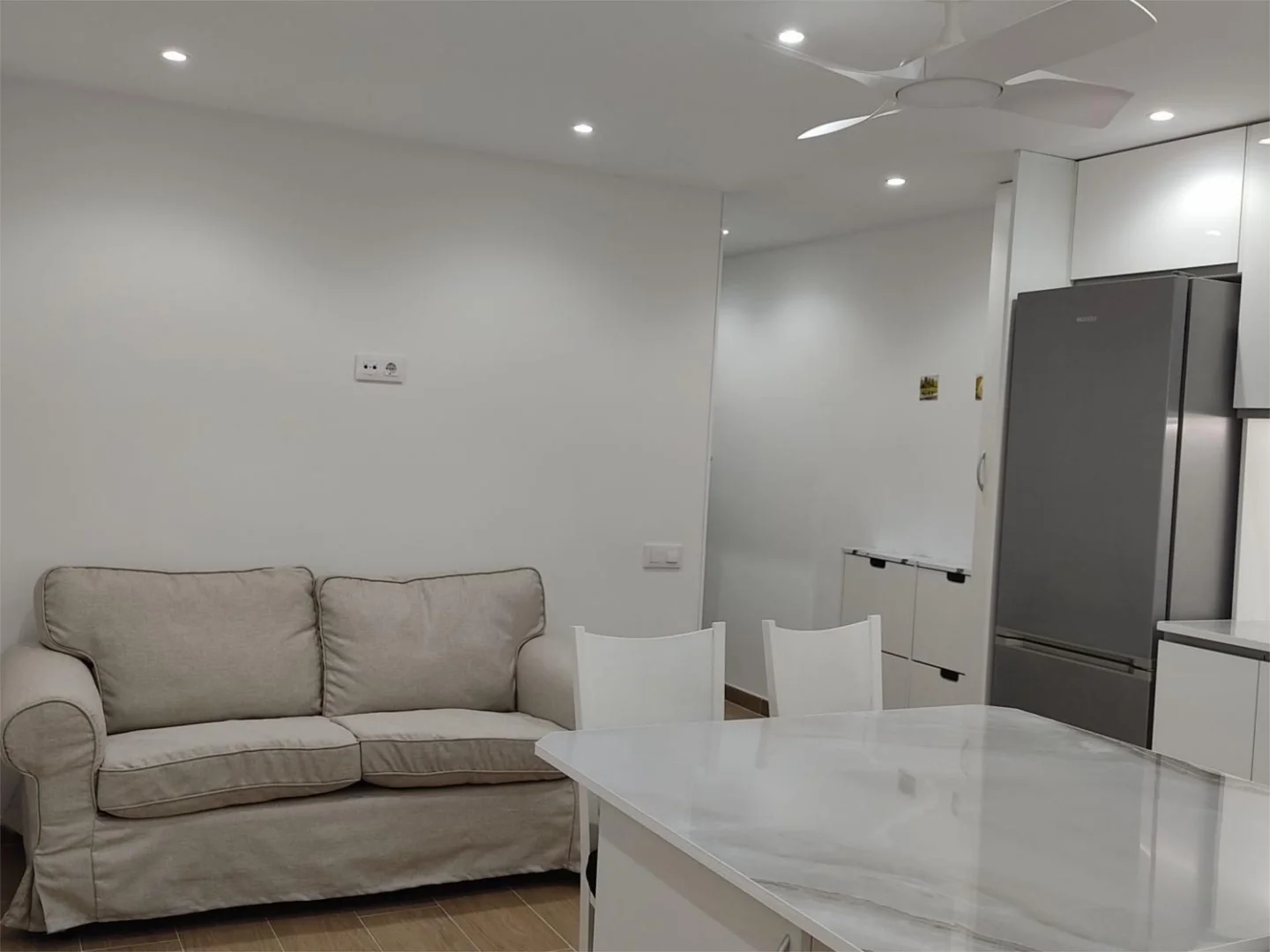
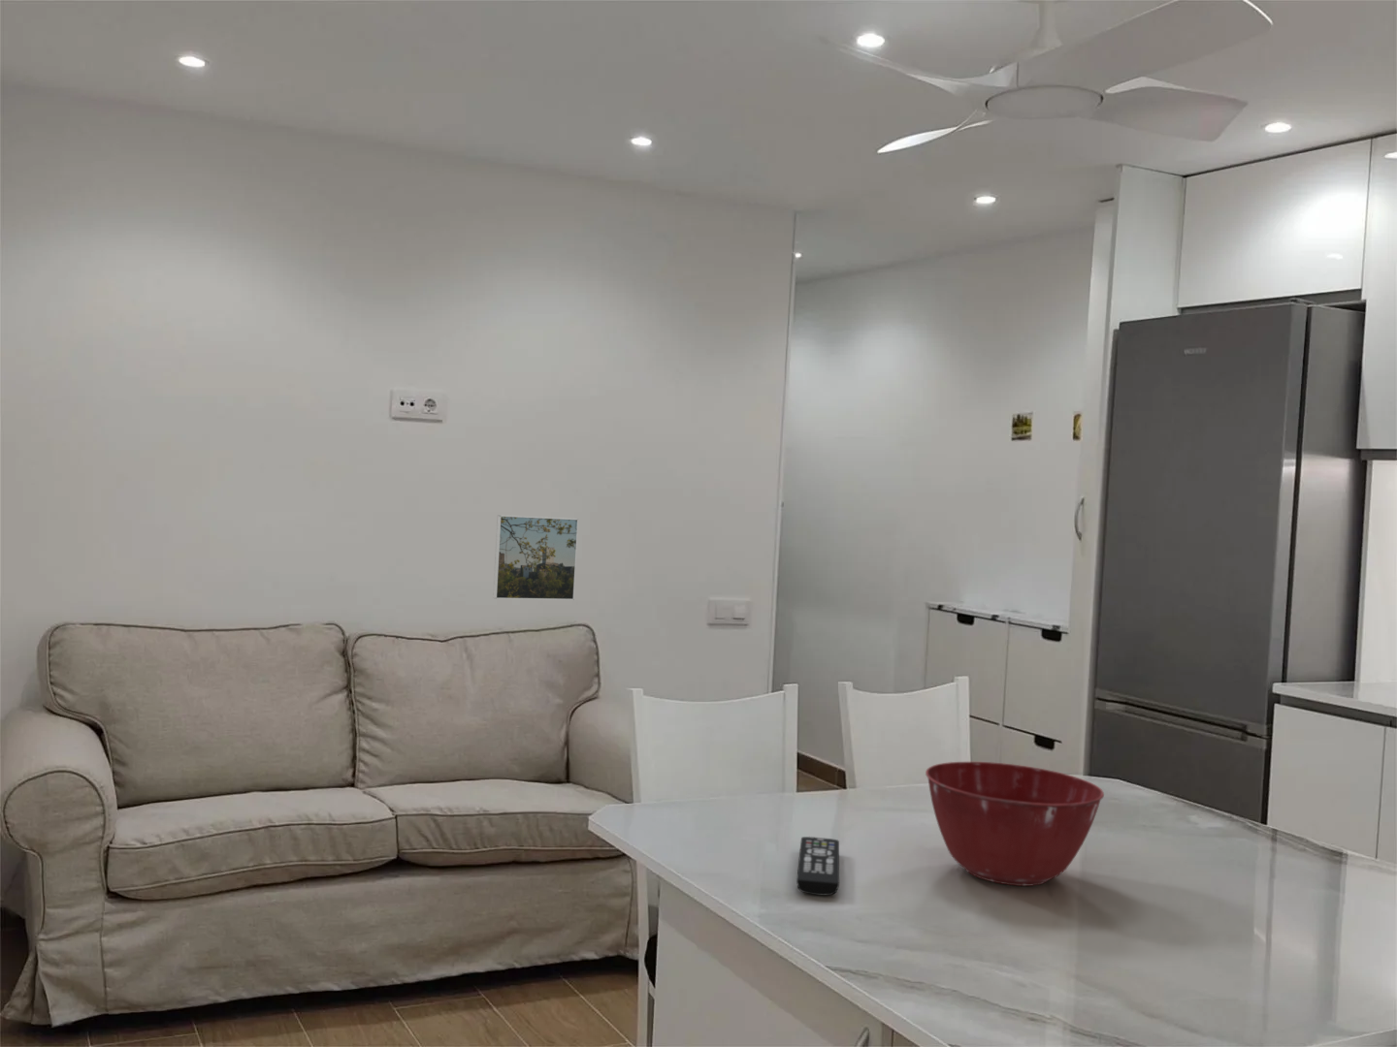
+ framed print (536, 558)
+ remote control (818, 863)
+ mixing bowl (1010, 826)
